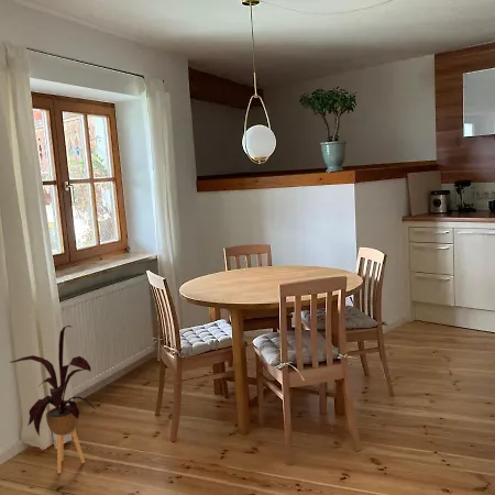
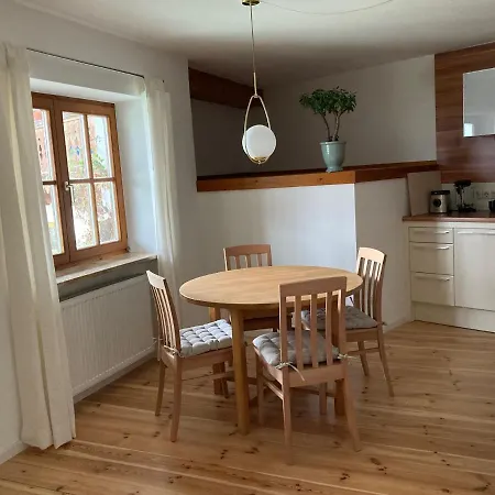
- house plant (55, 399)
